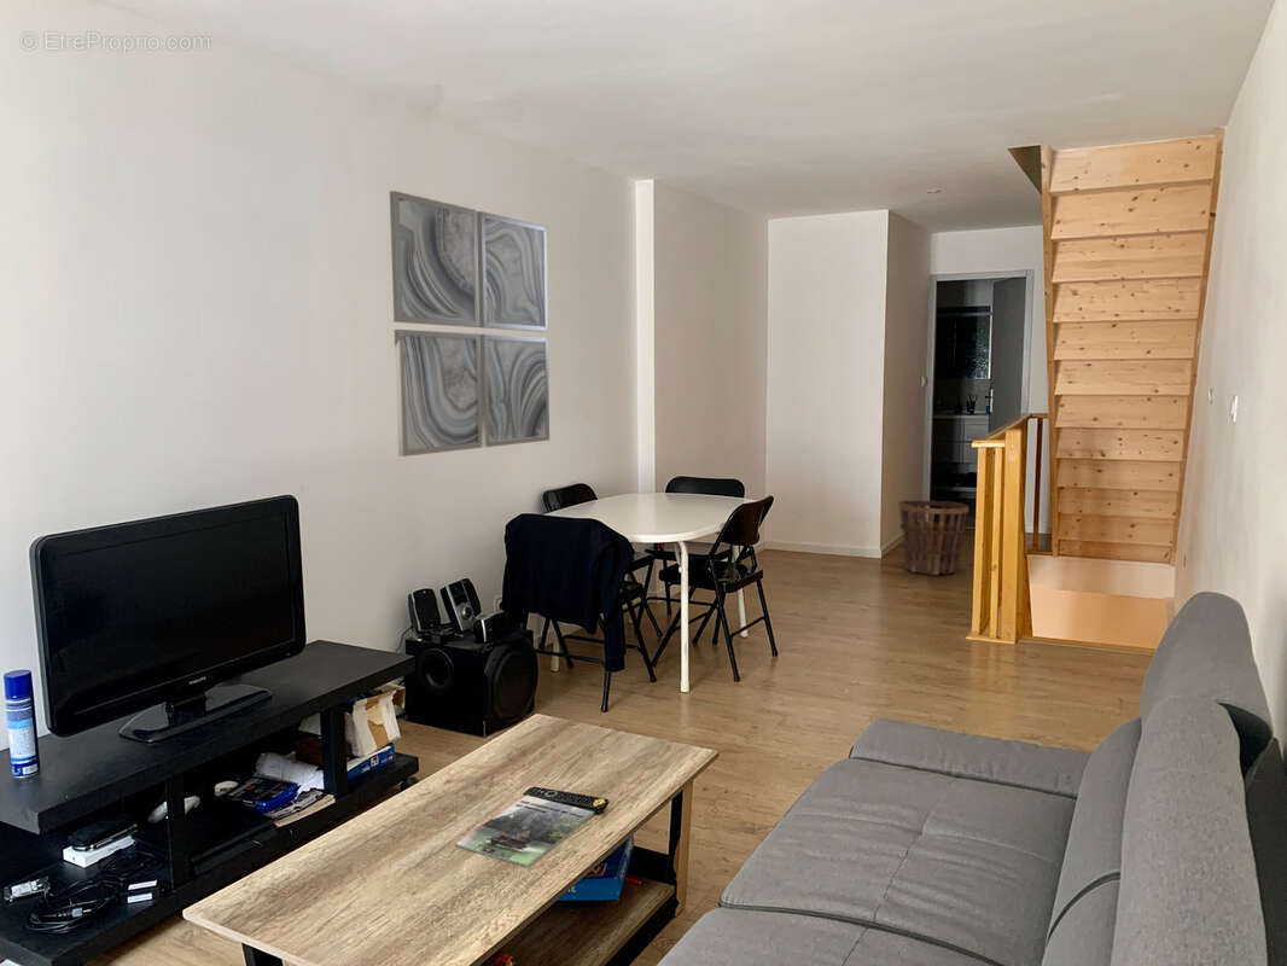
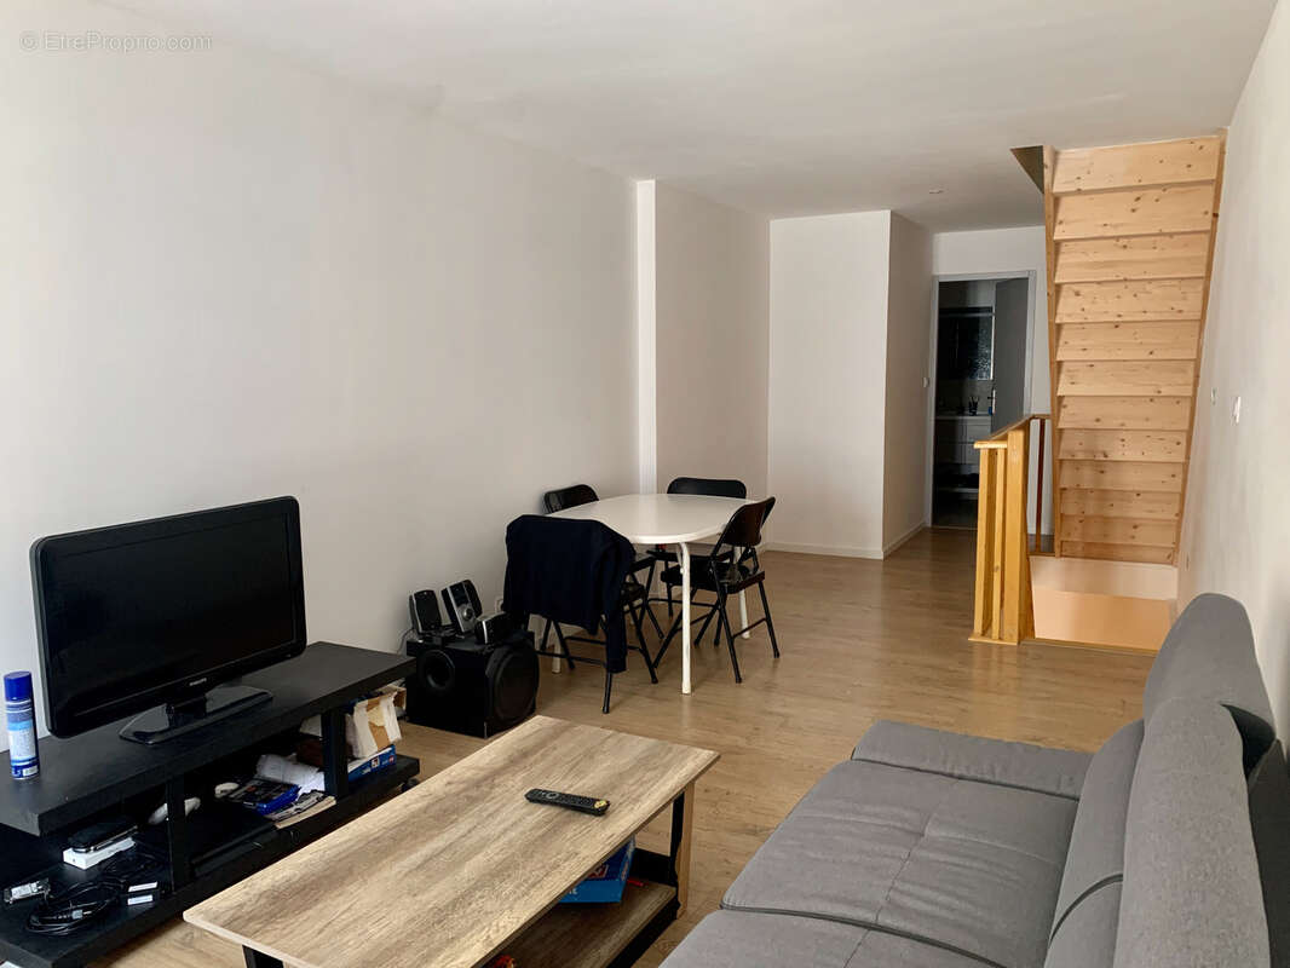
- basket (932, 536)
- wall art (481, 327)
- magazine (526, 827)
